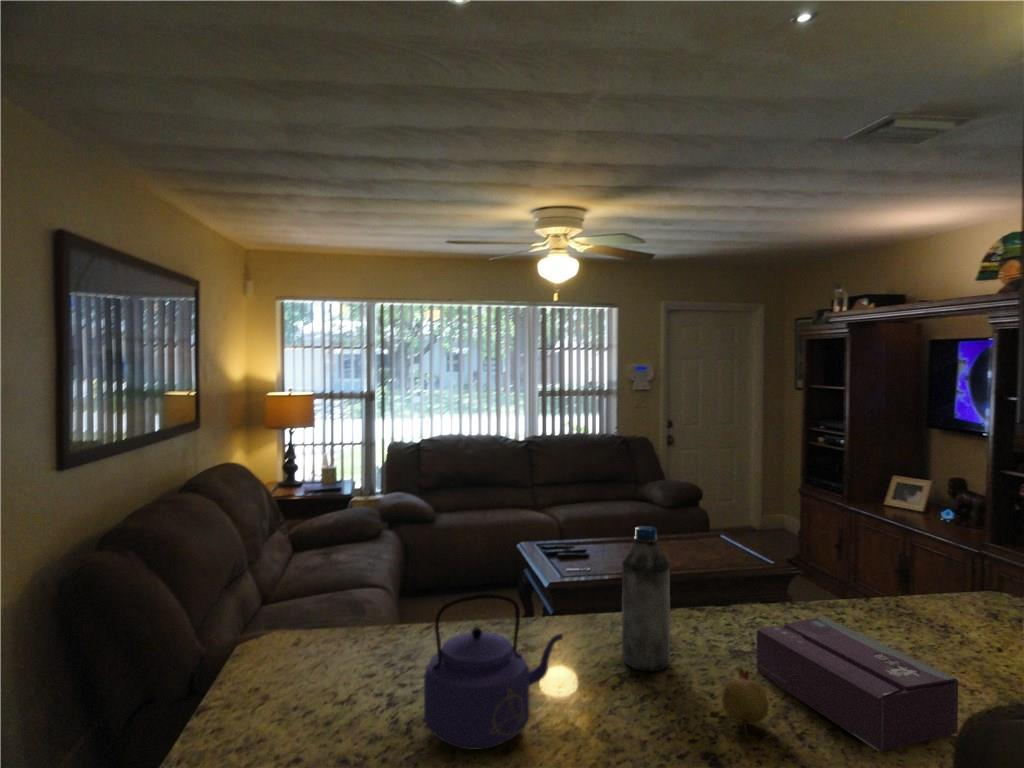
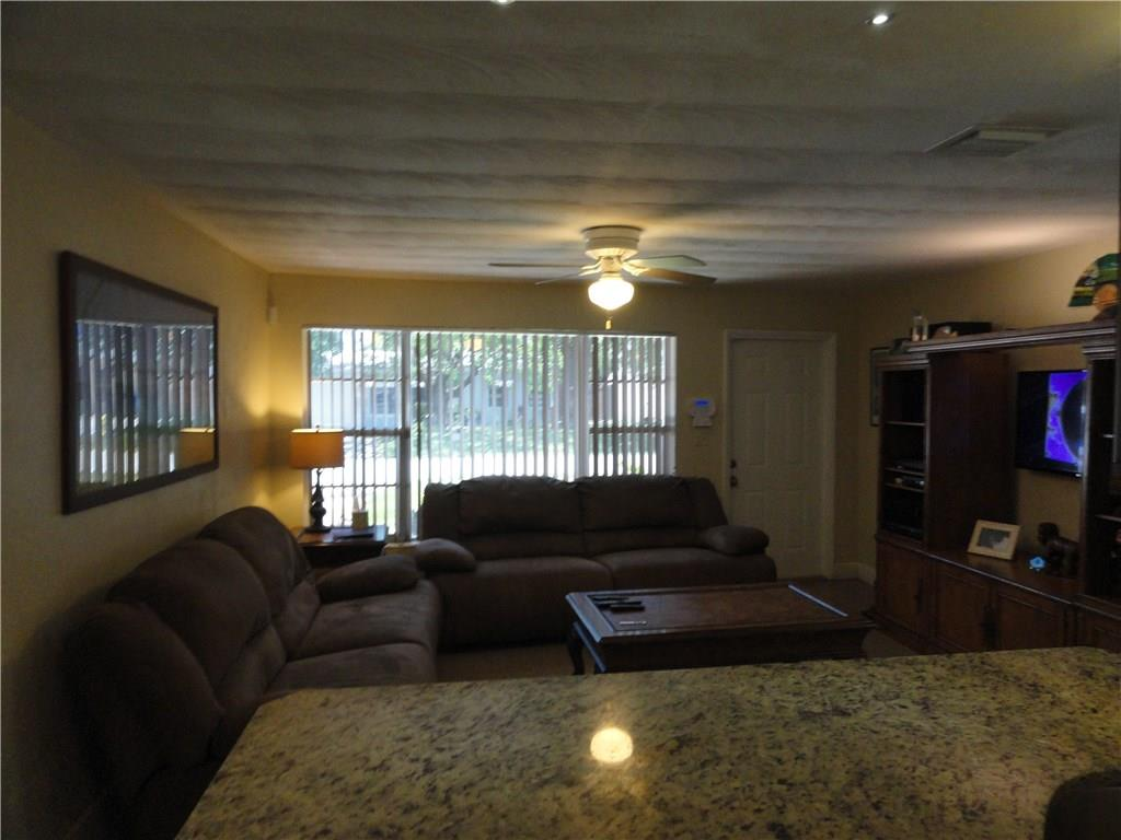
- tissue box (847, 674)
- fruit (744, 696)
- water bottle (645, 594)
- kettle (495, 659)
